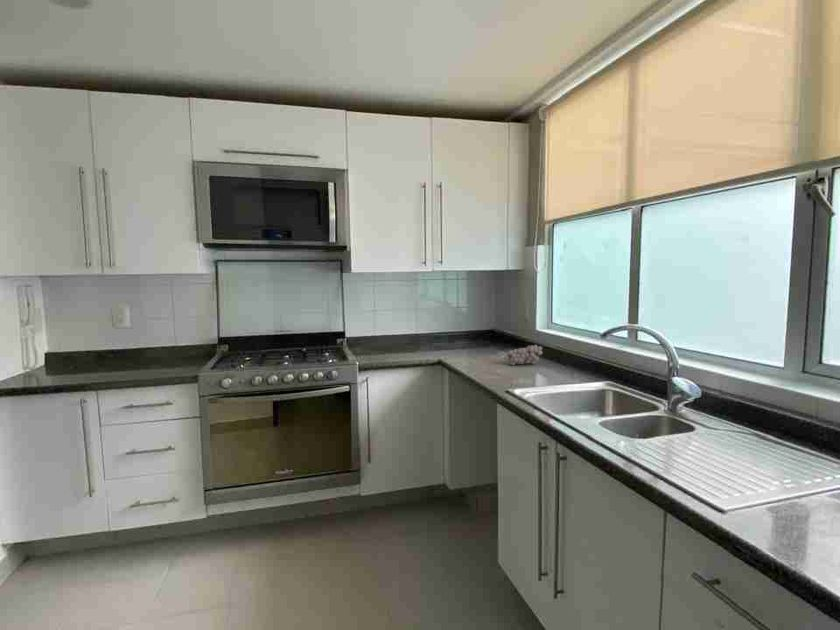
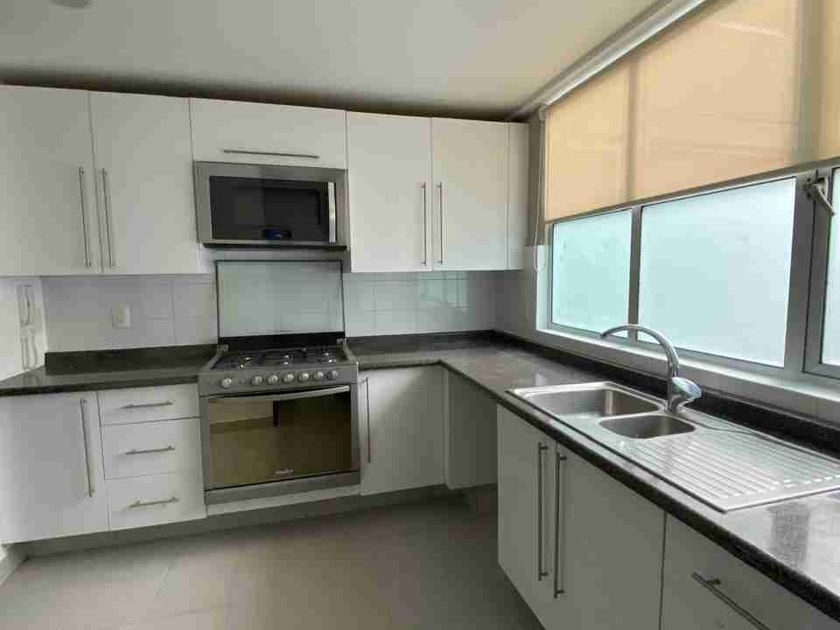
- fruit (522, 354)
